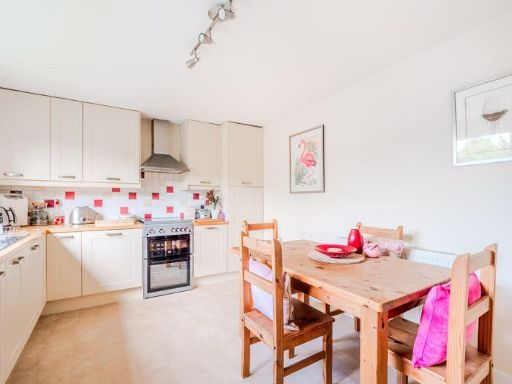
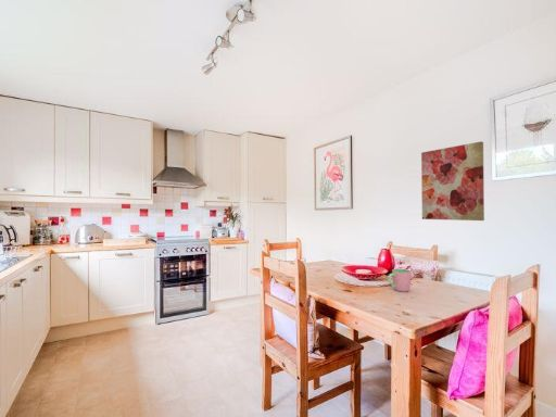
+ wall art (450, 184)
+ cup (399, 280)
